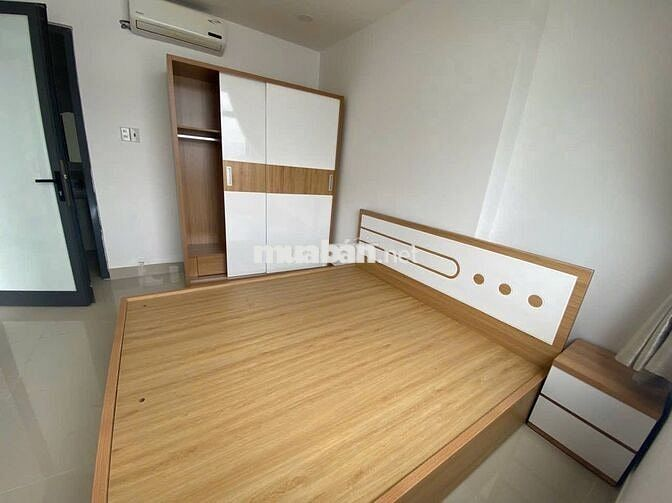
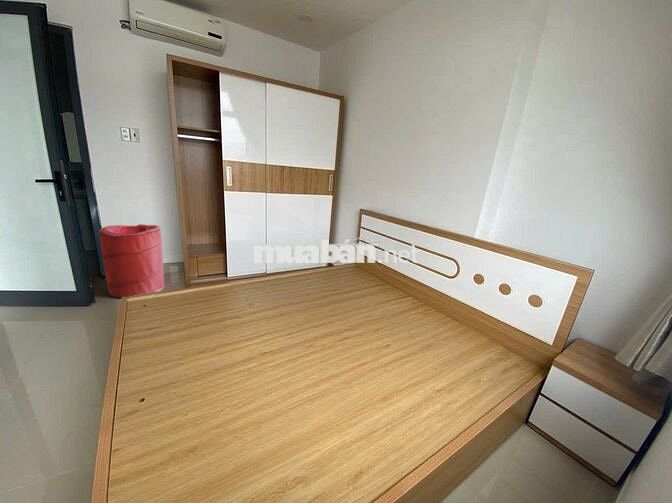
+ laundry hamper (134, 257)
